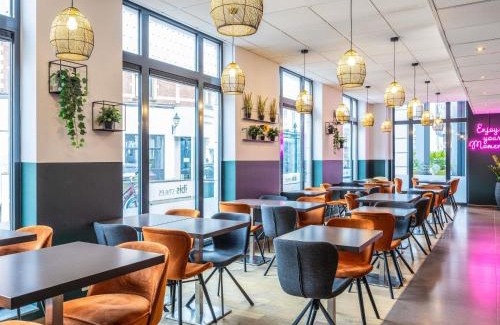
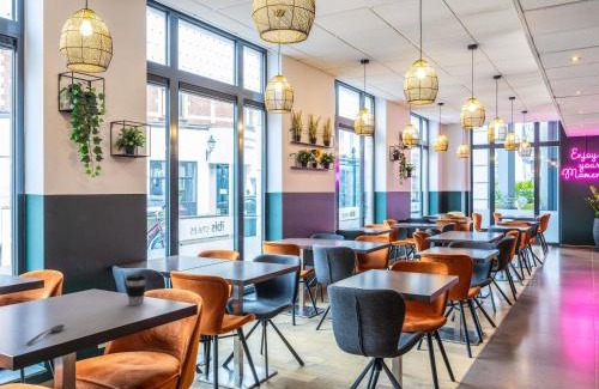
+ soupspoon (44, 332)
+ coffee cup (135, 288)
